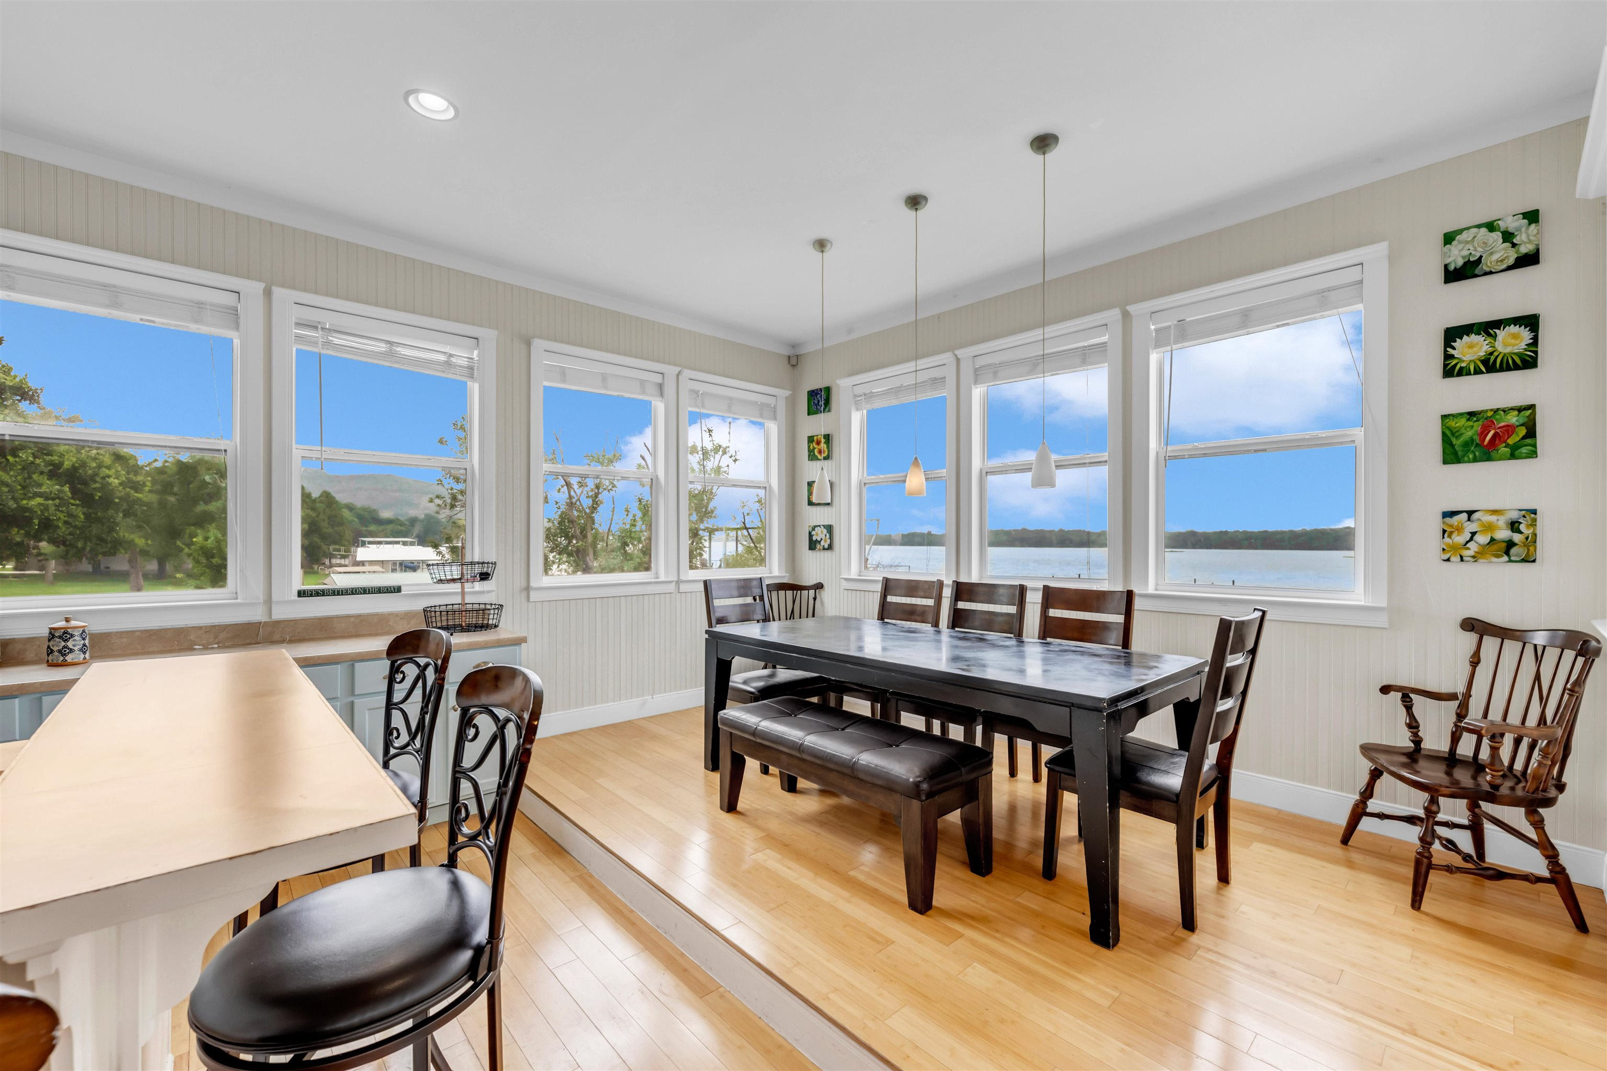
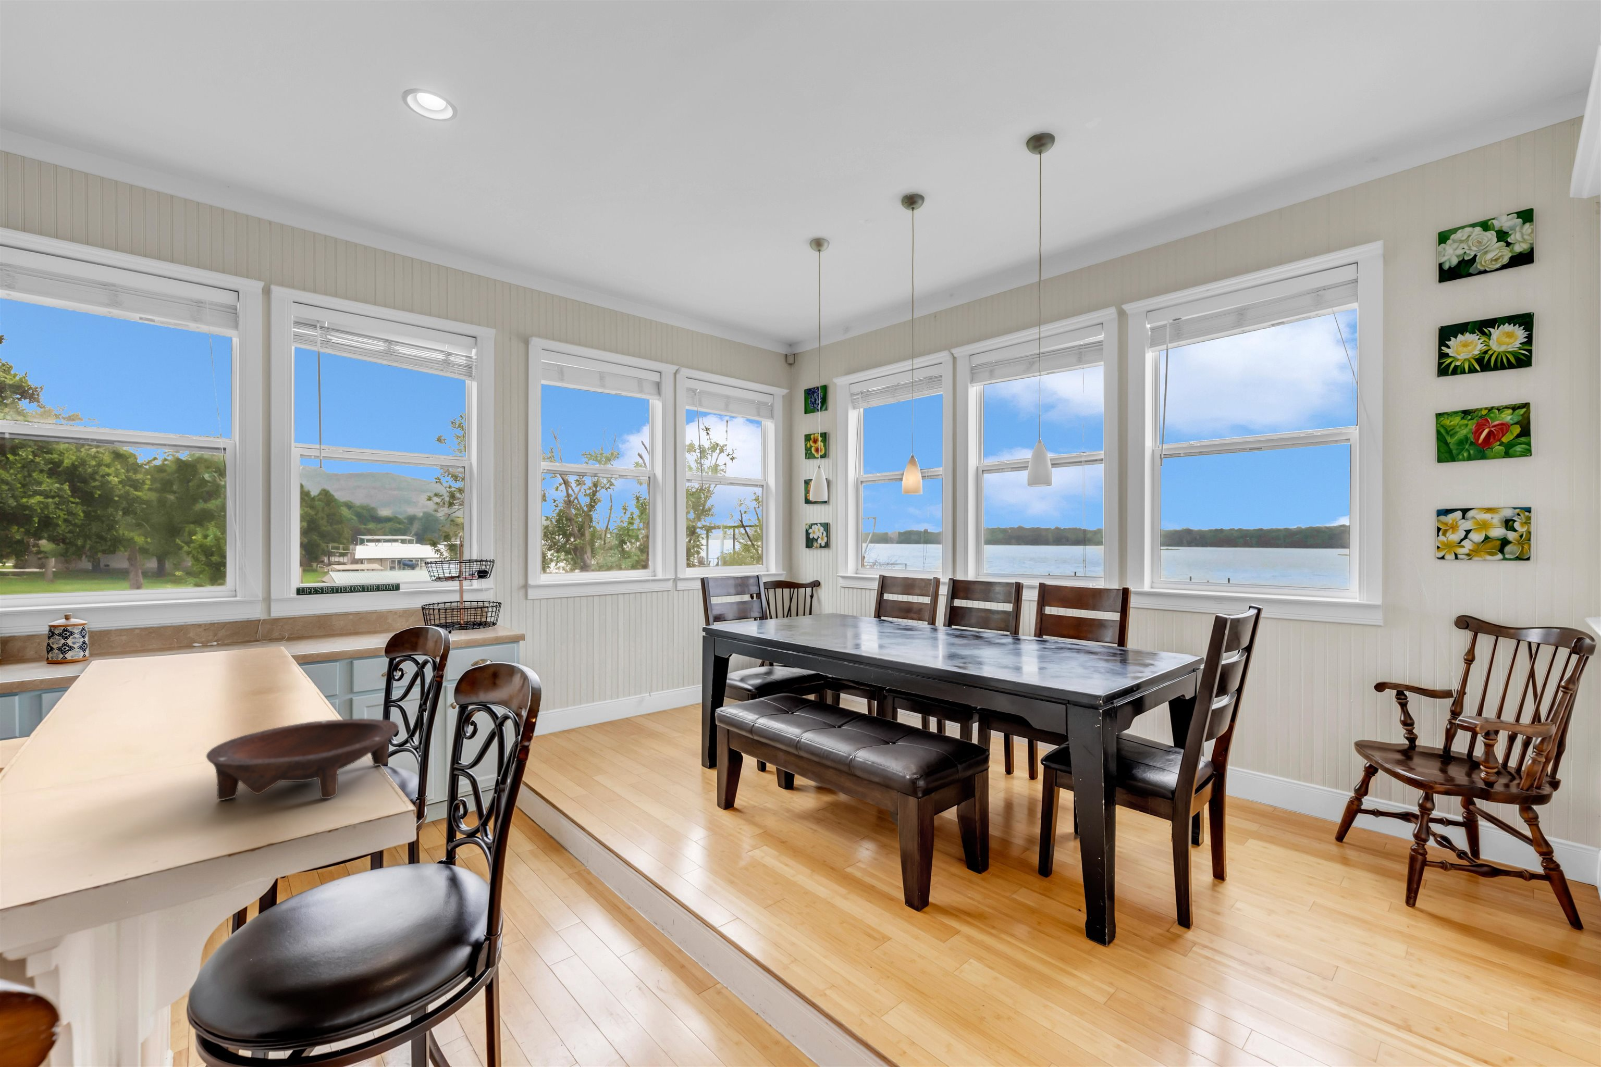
+ bowl (309, 759)
